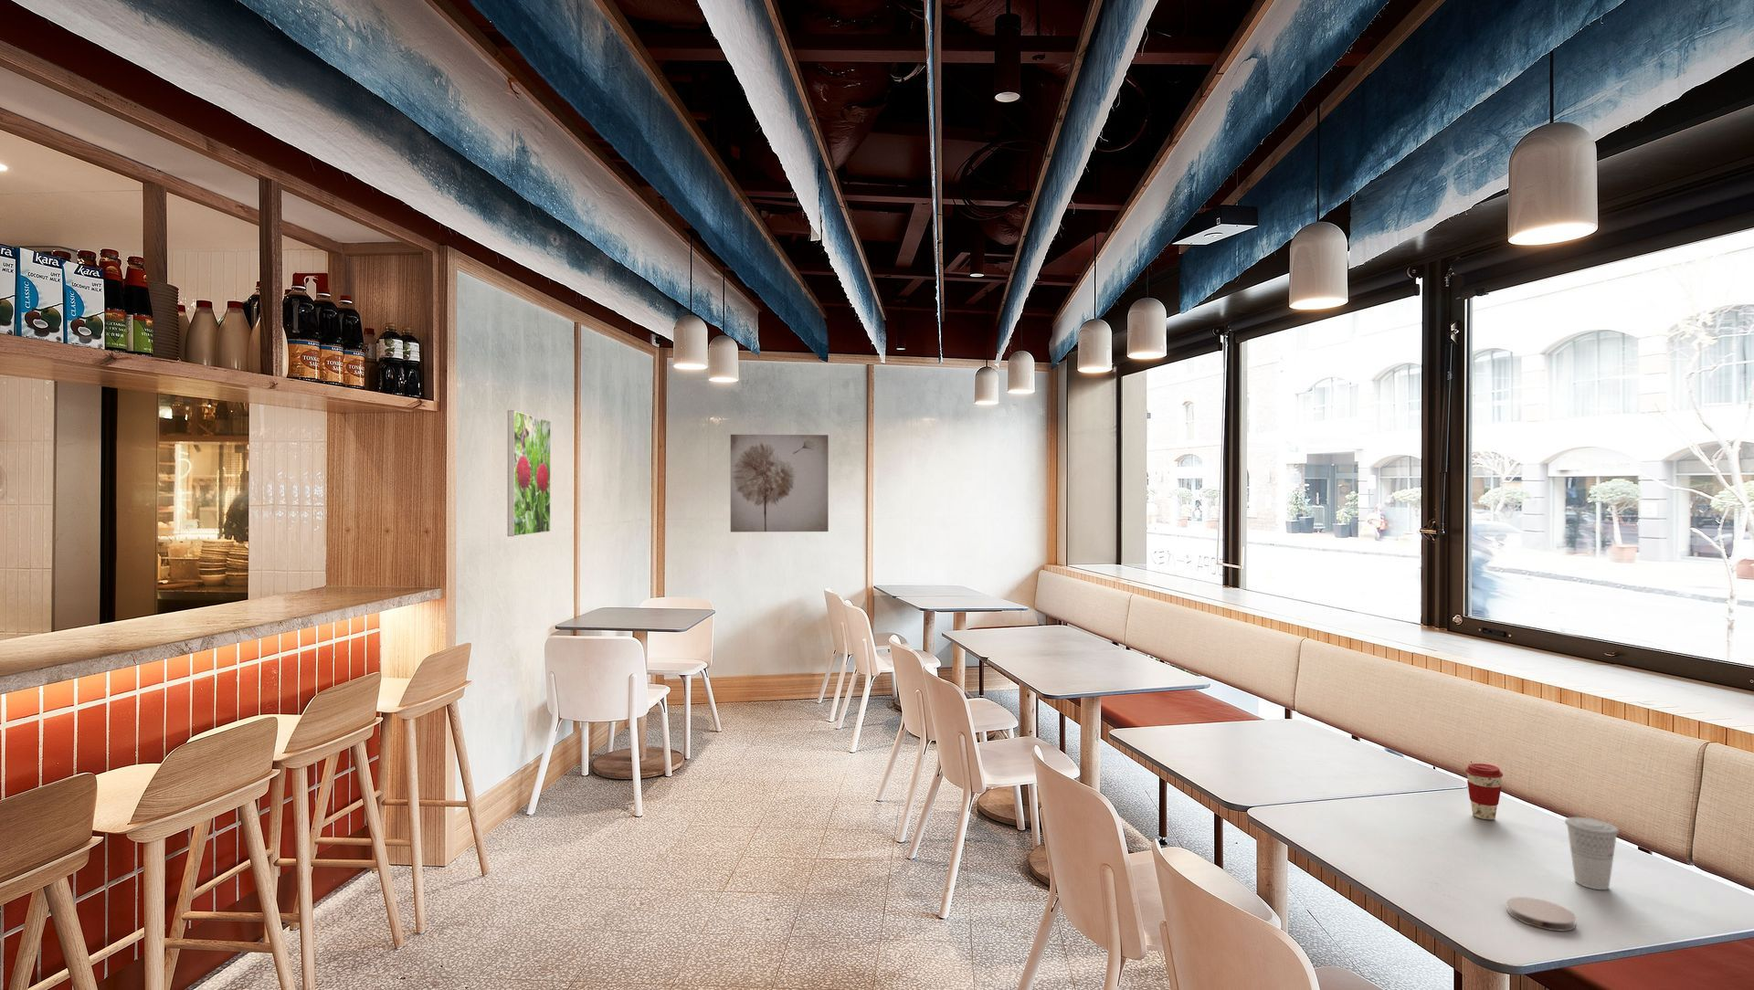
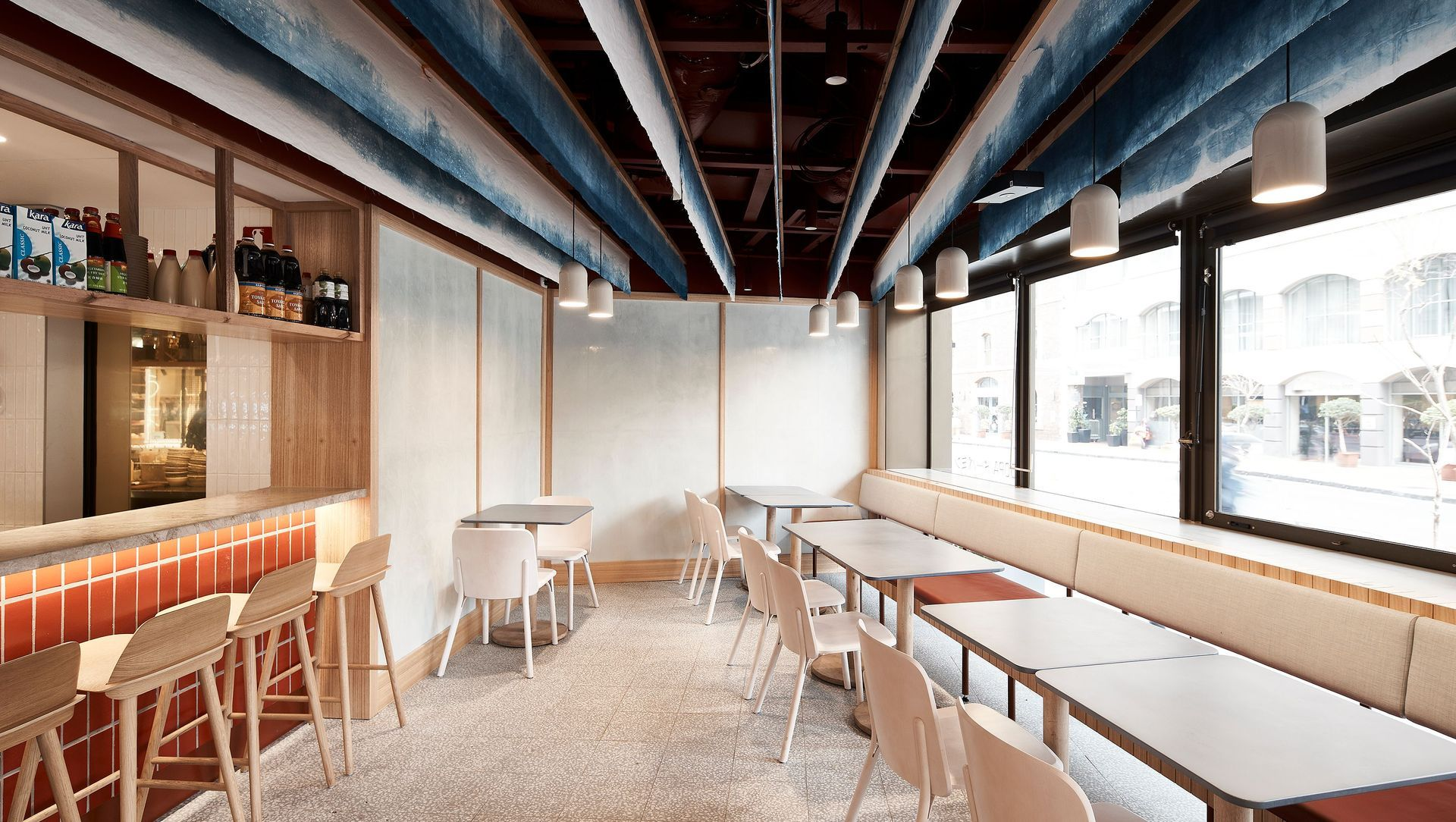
- wall art (779, 483)
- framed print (530, 475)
- coffee cup (1484, 791)
- cup (1591, 853)
- coaster (1541, 913)
